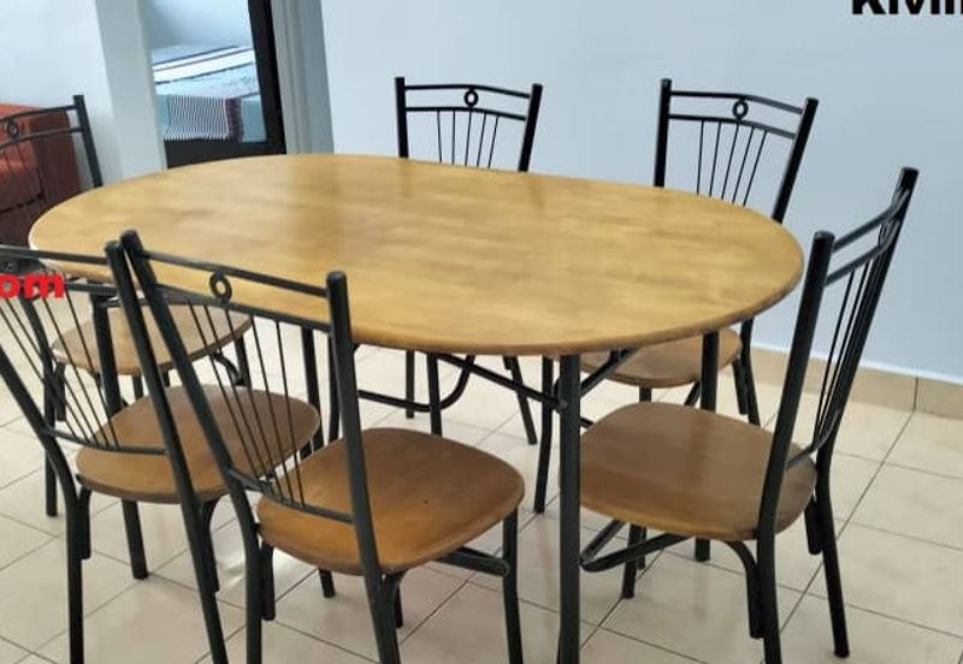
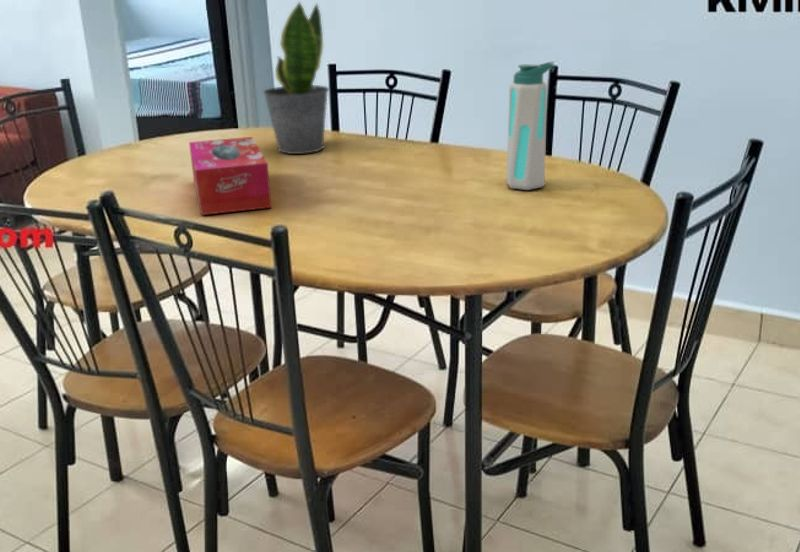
+ water bottle (530, 125)
+ potted plant (295, 76)
+ tissue box (228, 173)
